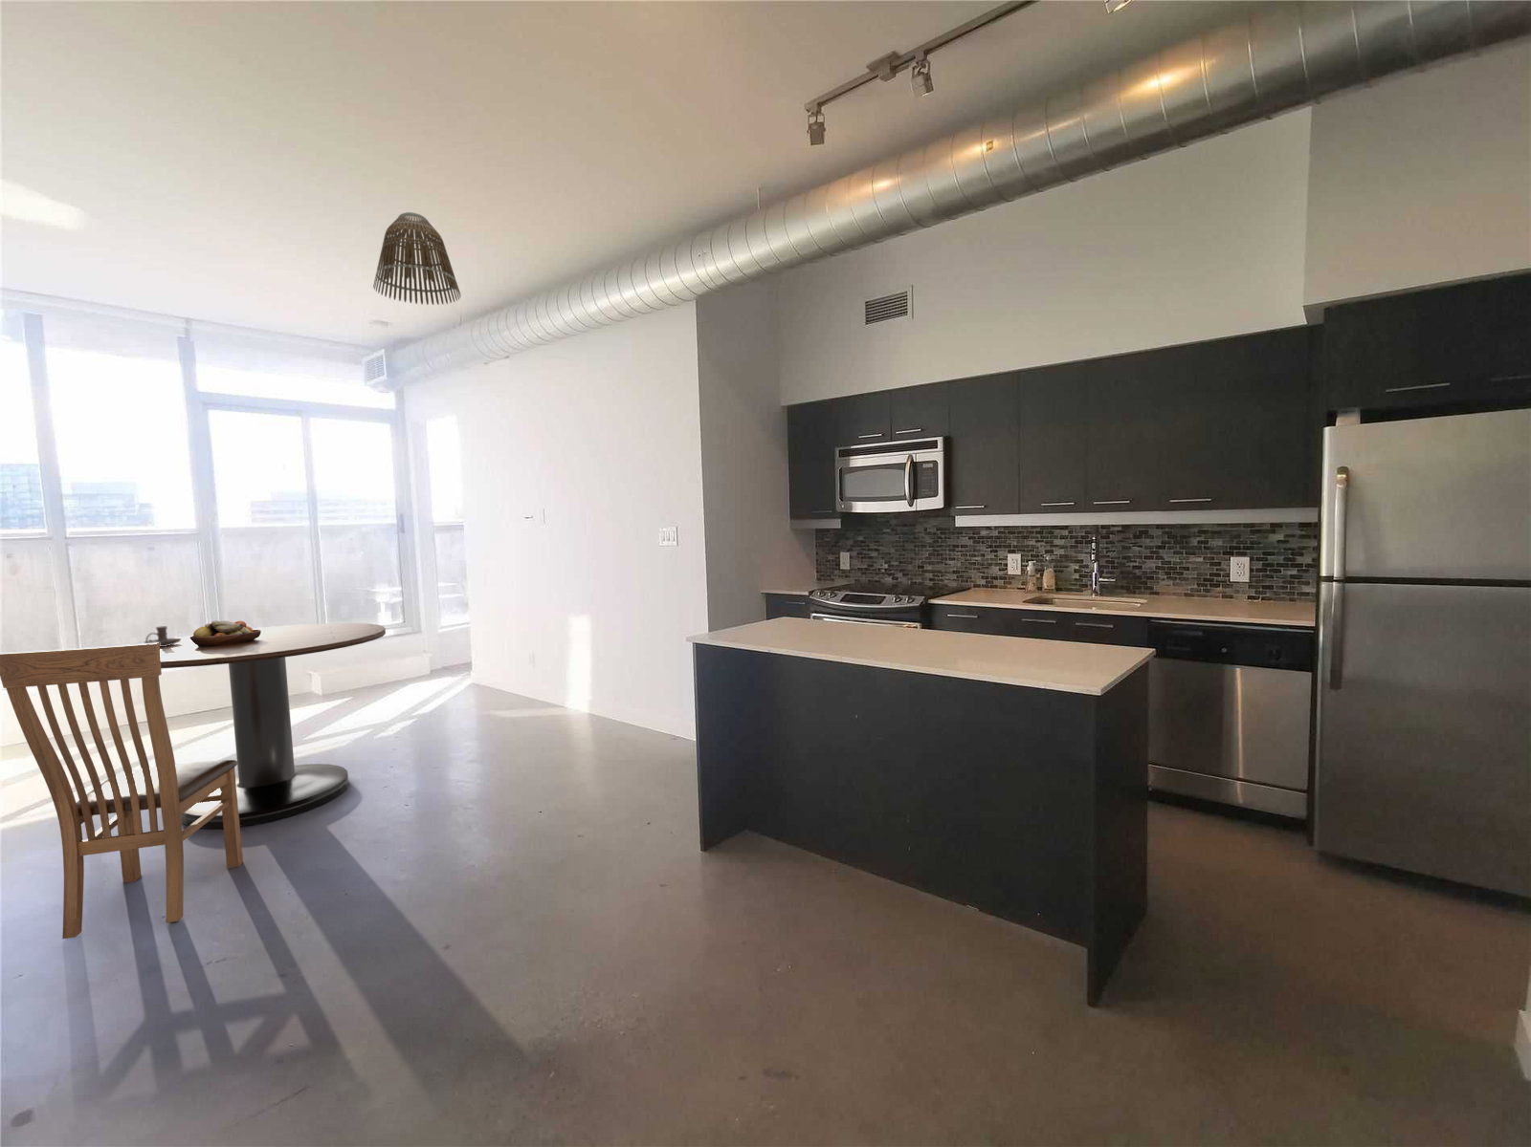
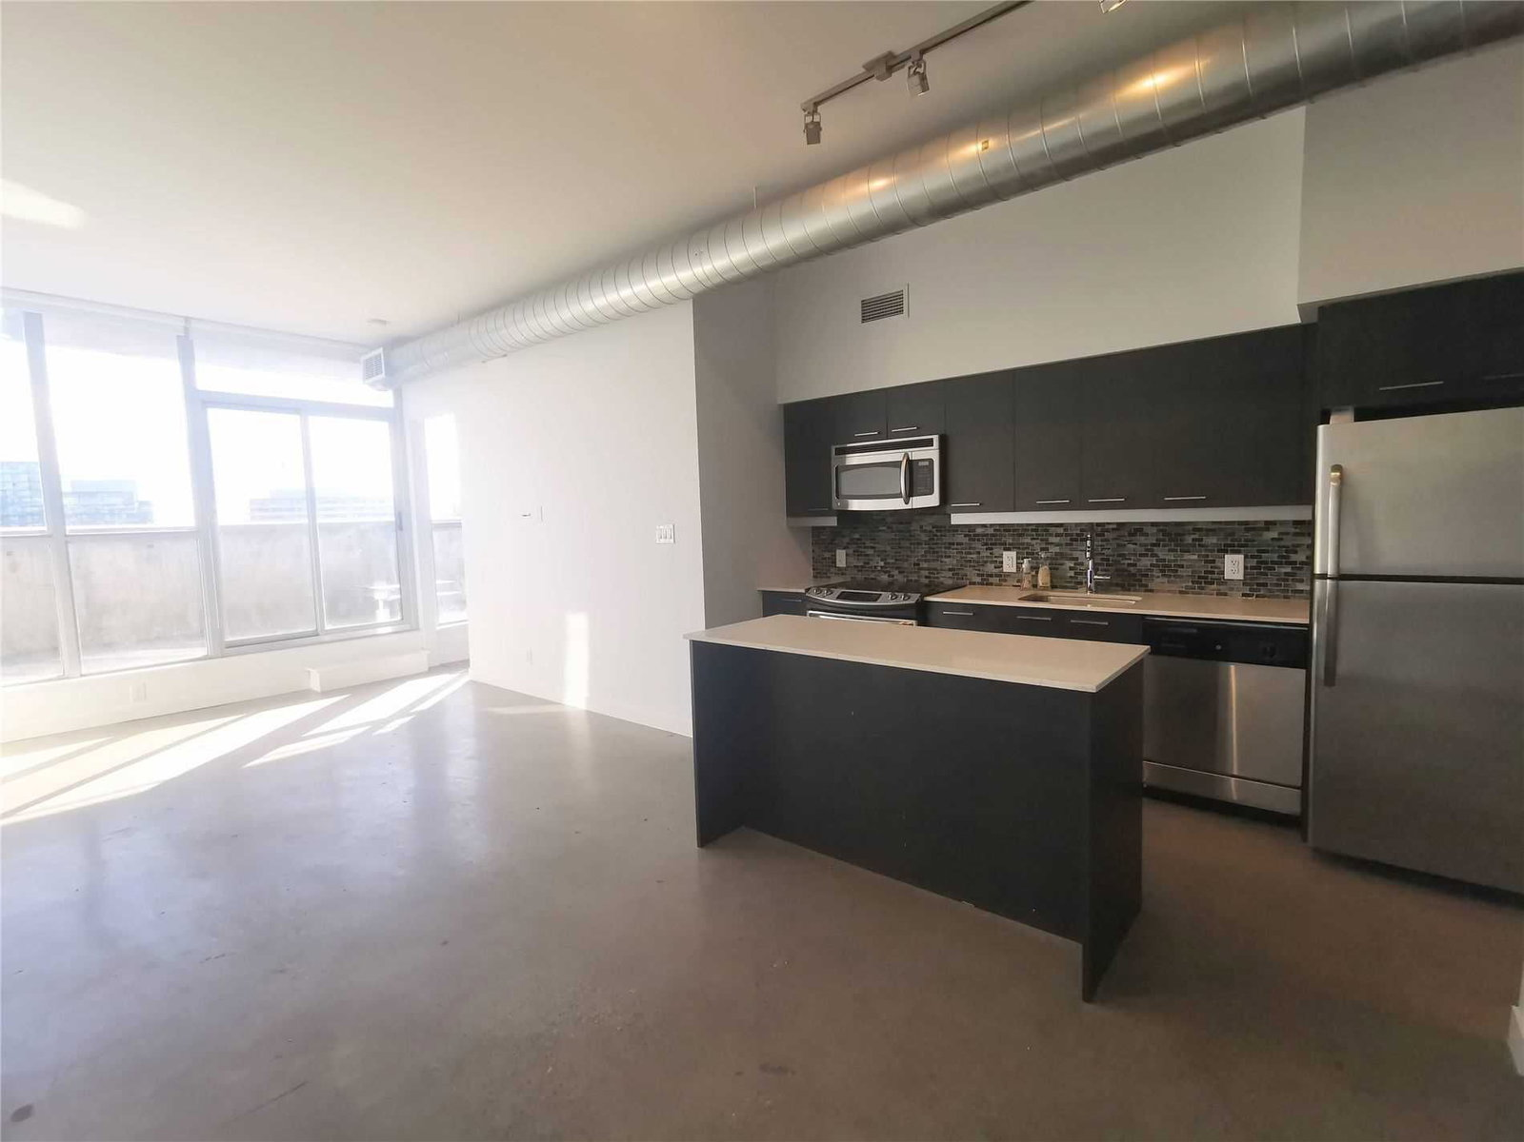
- chair (137, 771)
- candle holder (160, 636)
- fruit bowl (225, 630)
- dining table (262, 719)
- lamp shade (415, 254)
